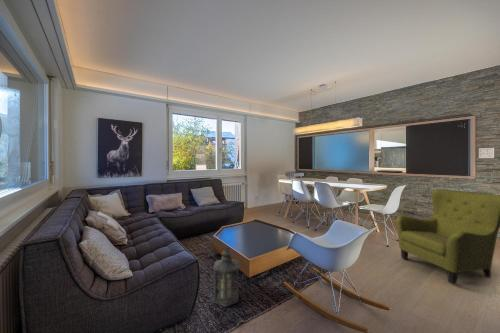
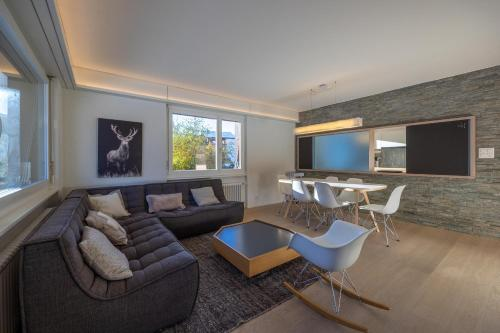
- lantern (226, 272)
- armchair (449, 229)
